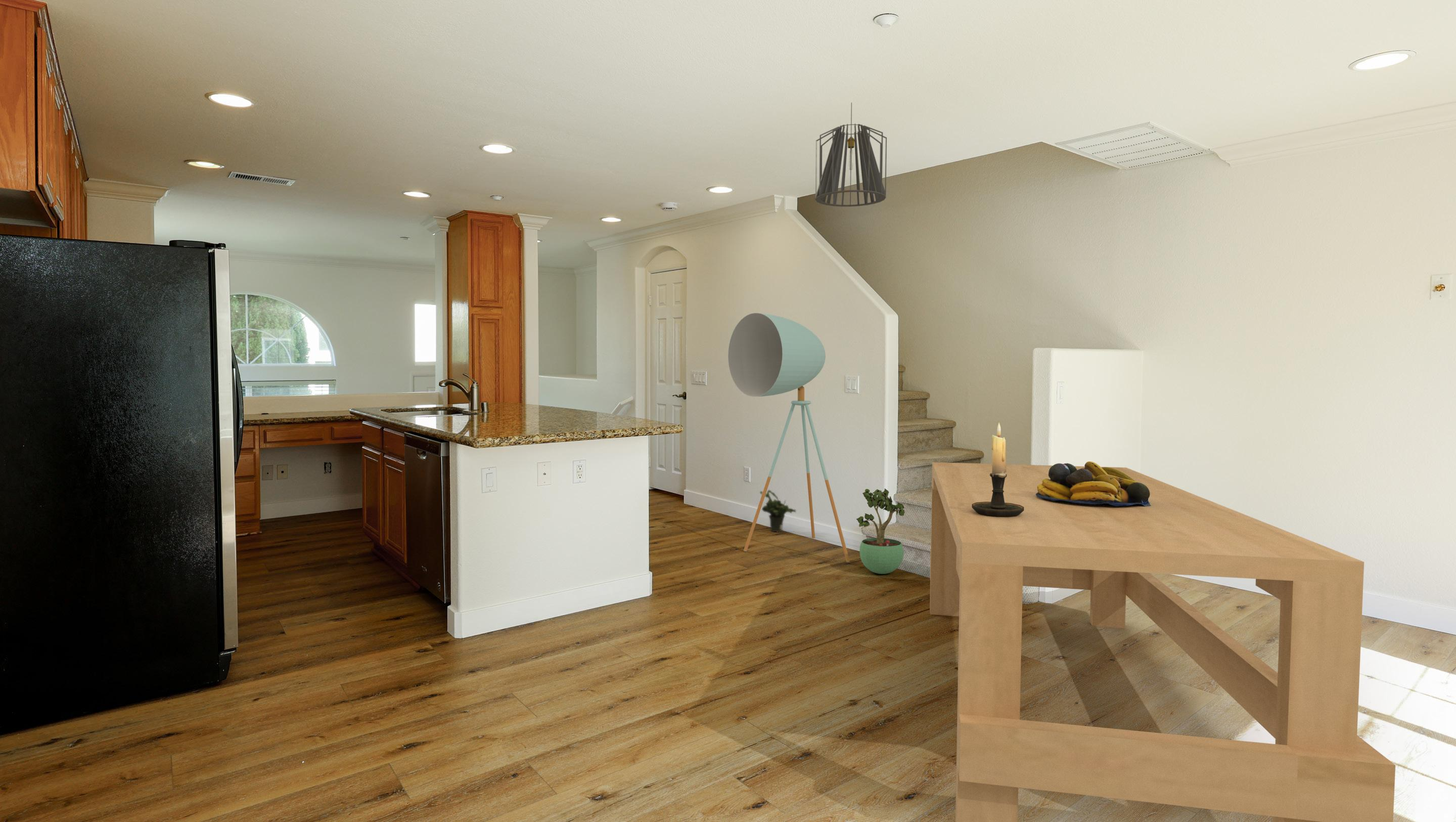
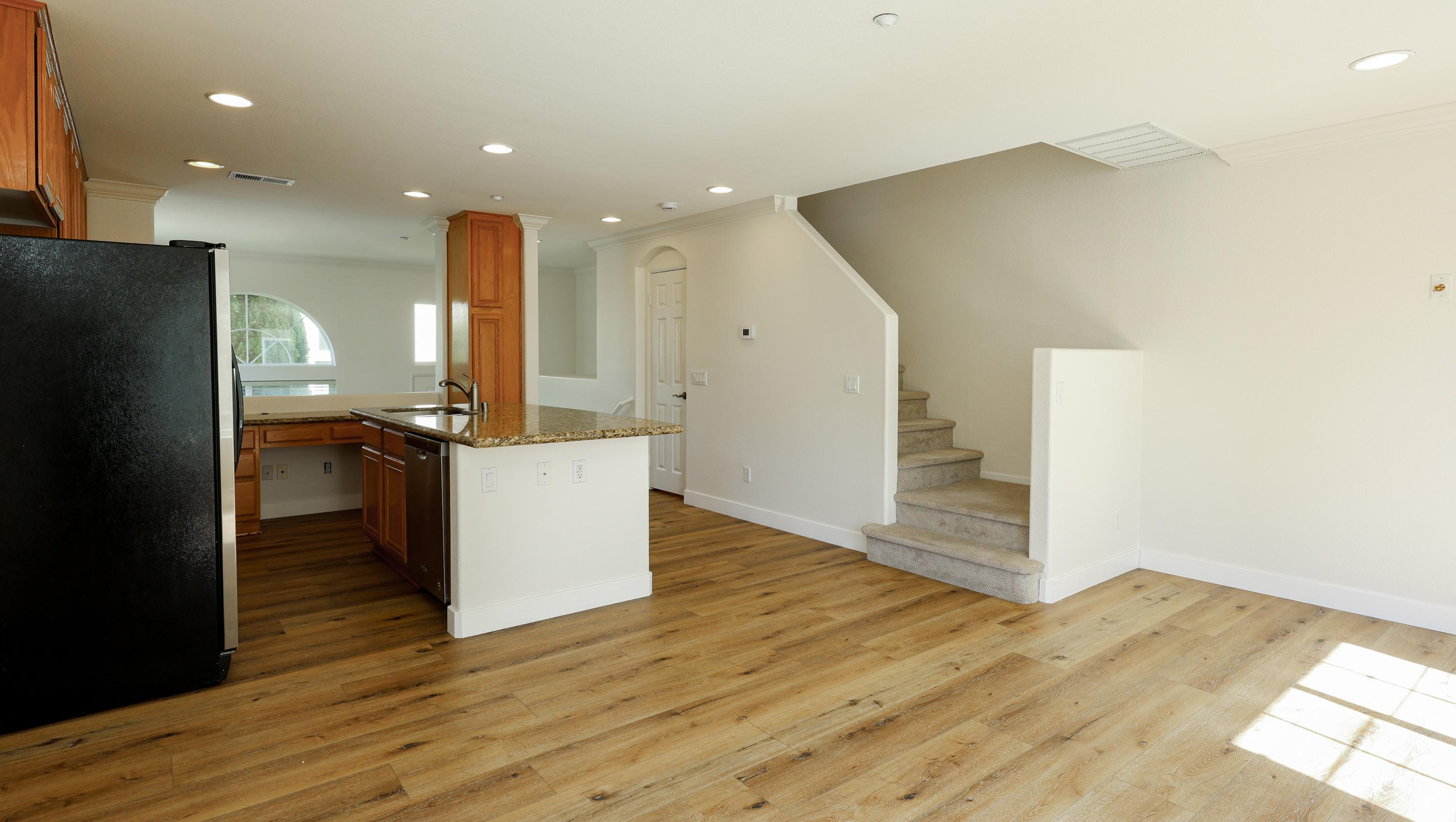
- potted plant (777, 511)
- pendant light (851, 151)
- fruit bowl (1091, 480)
- potted plant (883, 531)
- dining table (1075, 589)
- floor lamp (806, 435)
- candle holder (998, 466)
